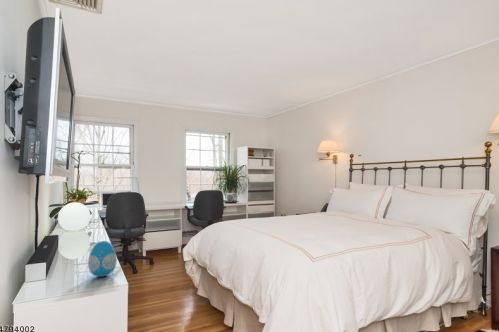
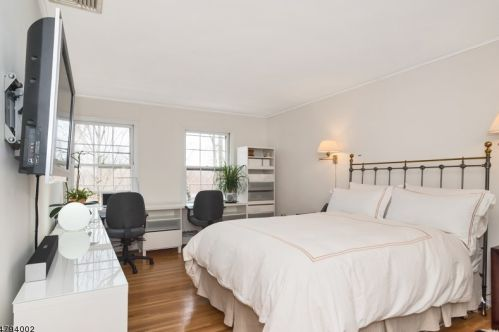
- decorative egg (102, 258)
